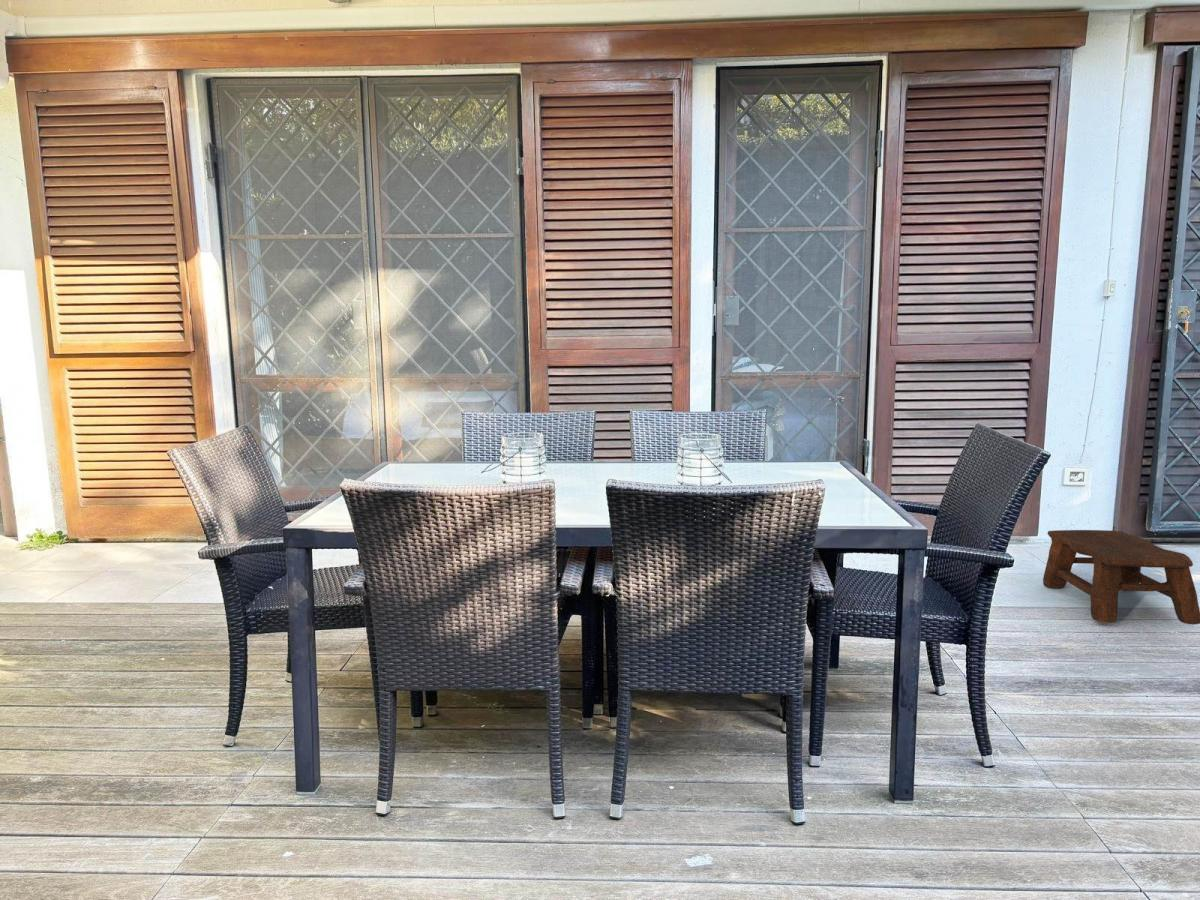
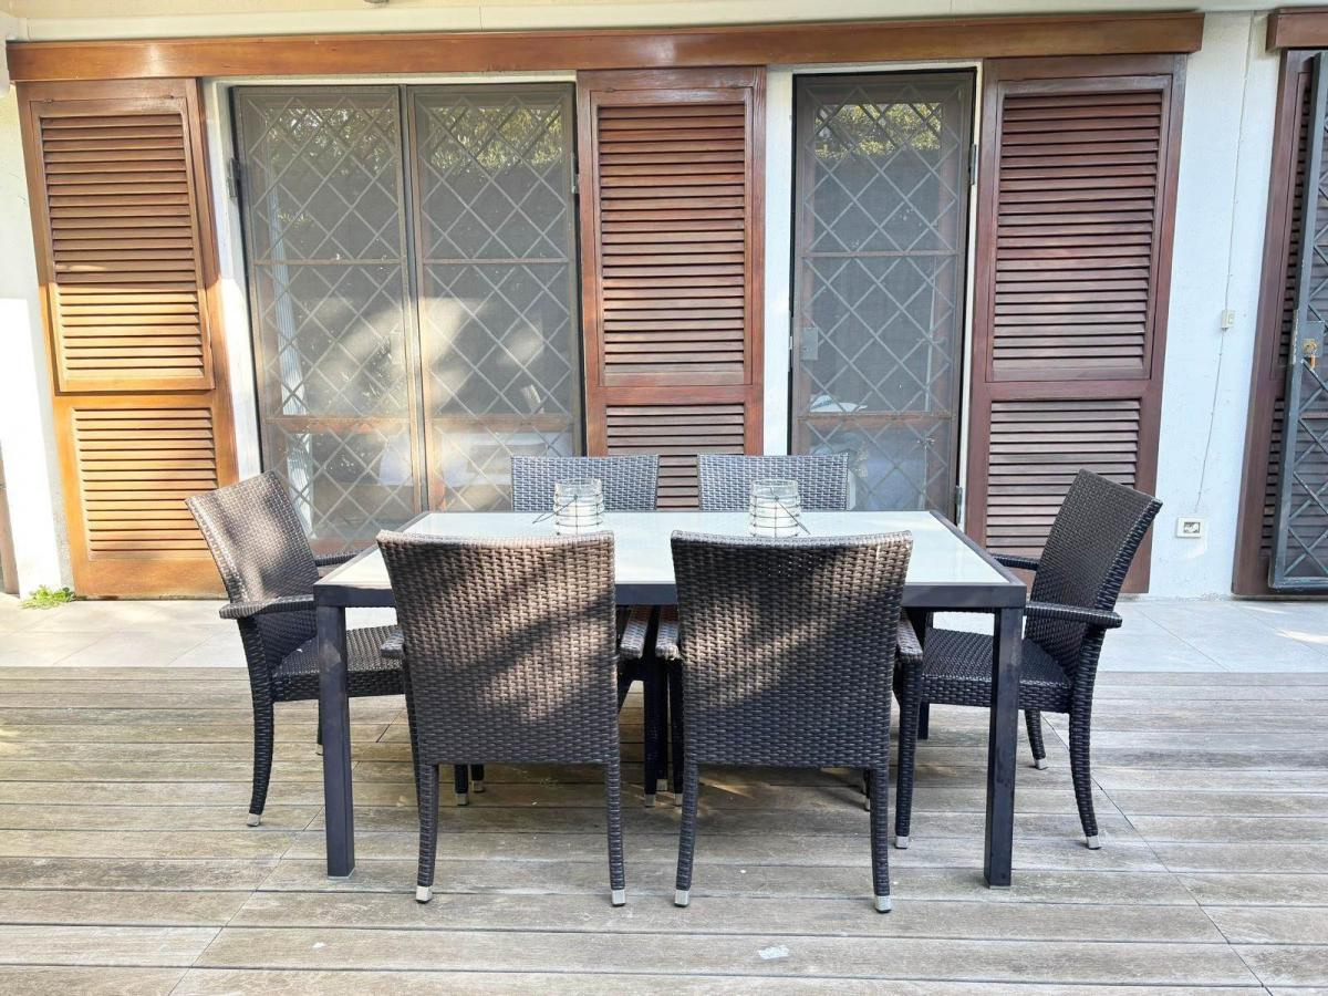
- stool (1119, 573)
